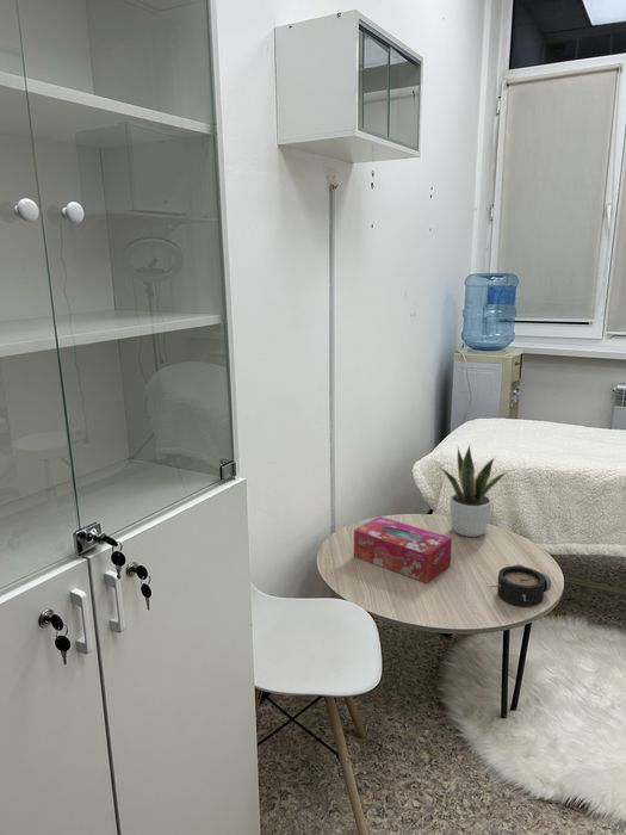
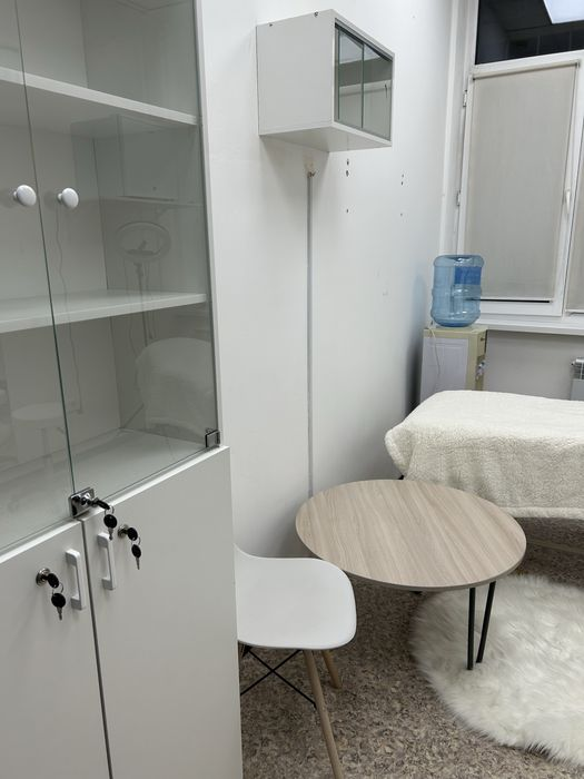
- alarm clock (523, 583)
- potted plant (472, 487)
- tissue box (401, 546)
